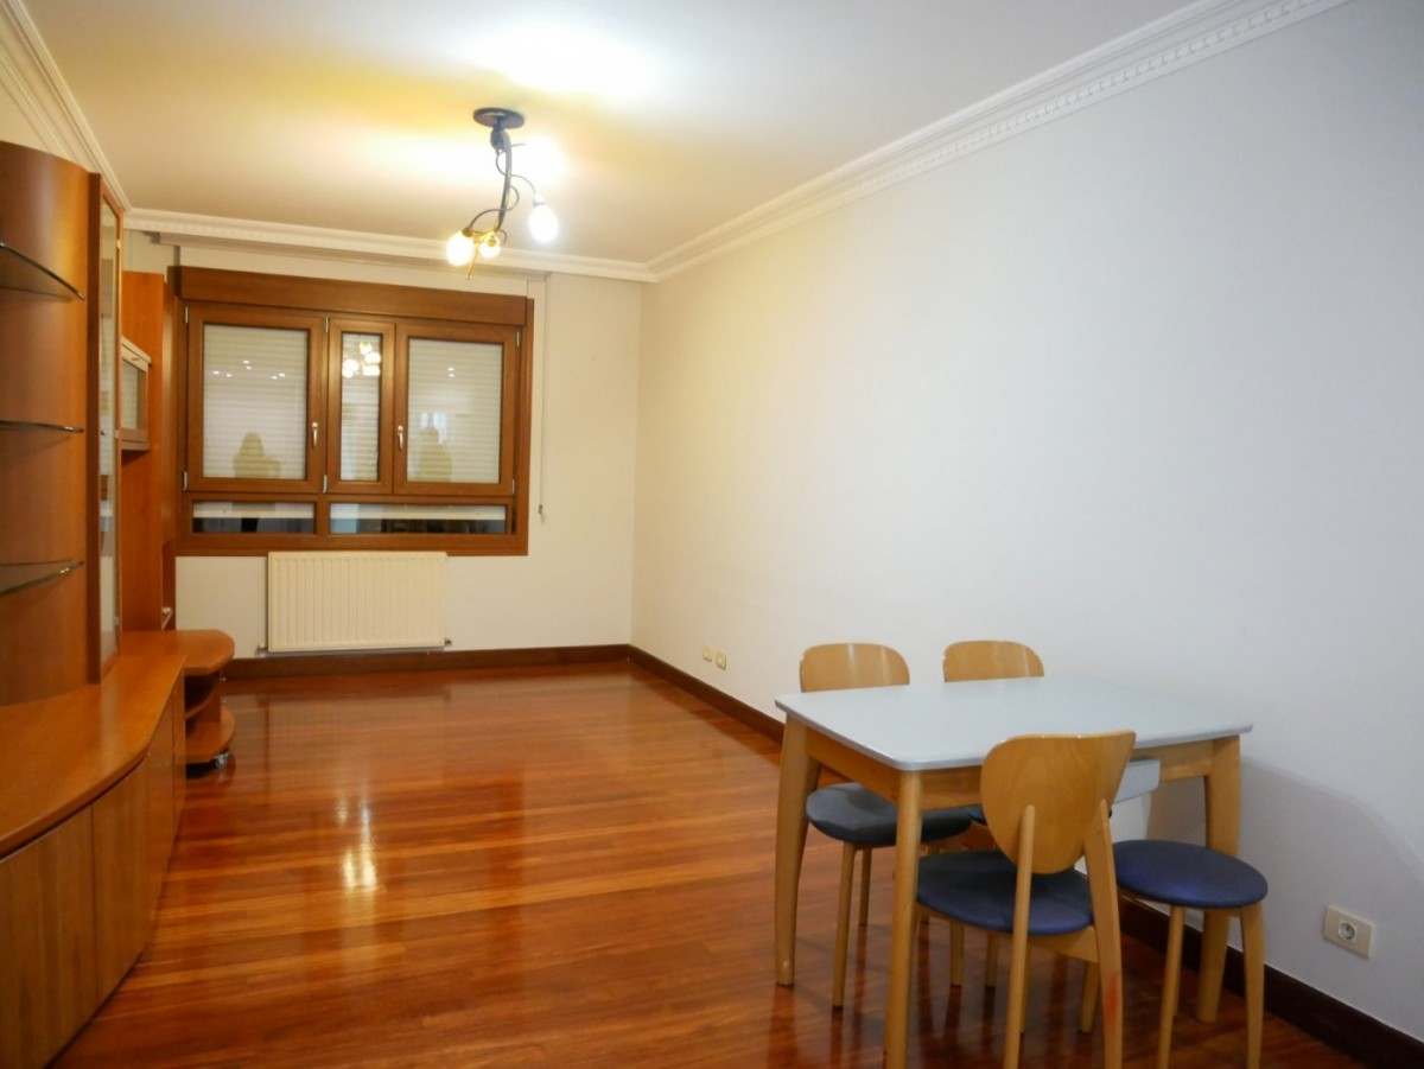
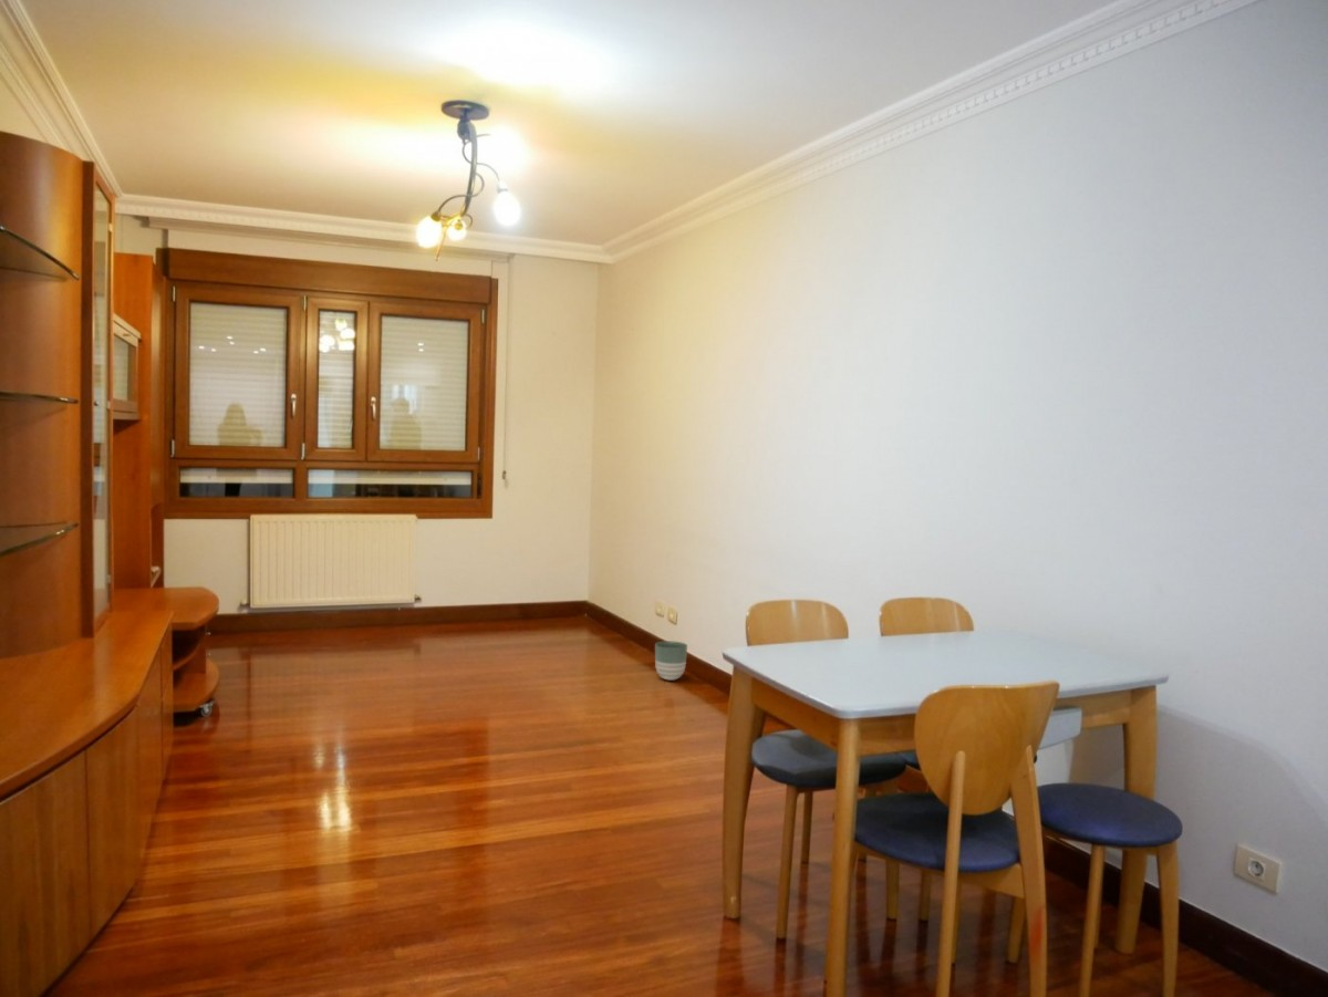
+ planter (670, 662)
